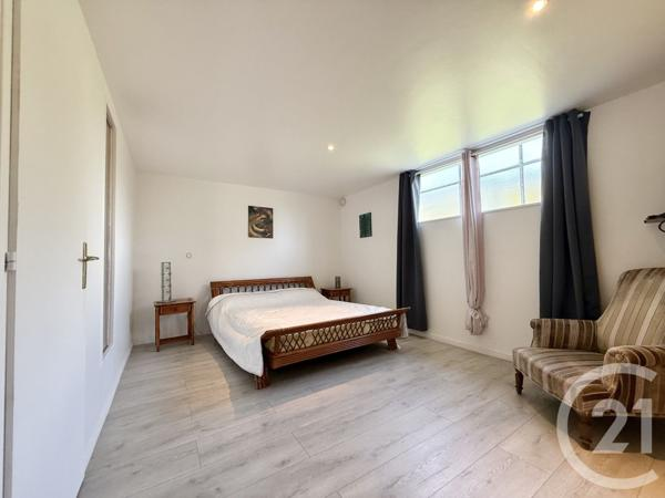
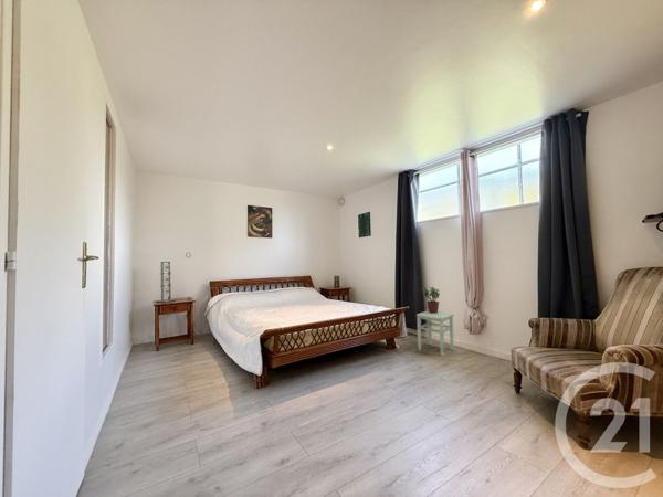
+ stool (435, 331)
+ potted plant (432, 298)
